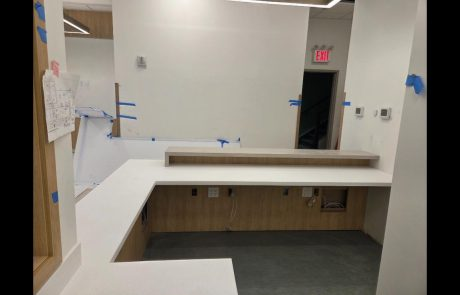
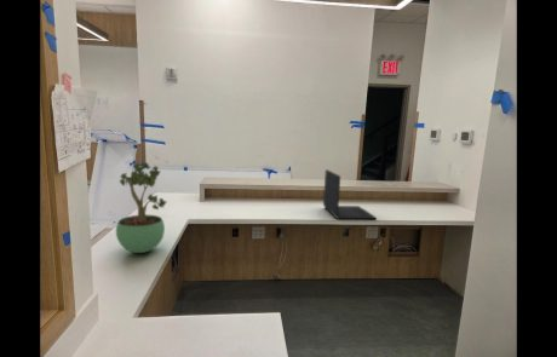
+ potted plant (138, 207)
+ laptop (339, 189)
